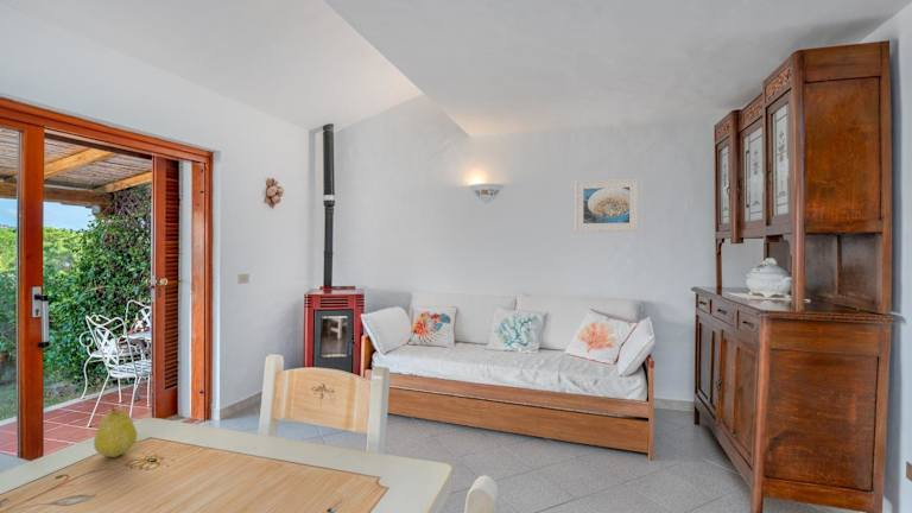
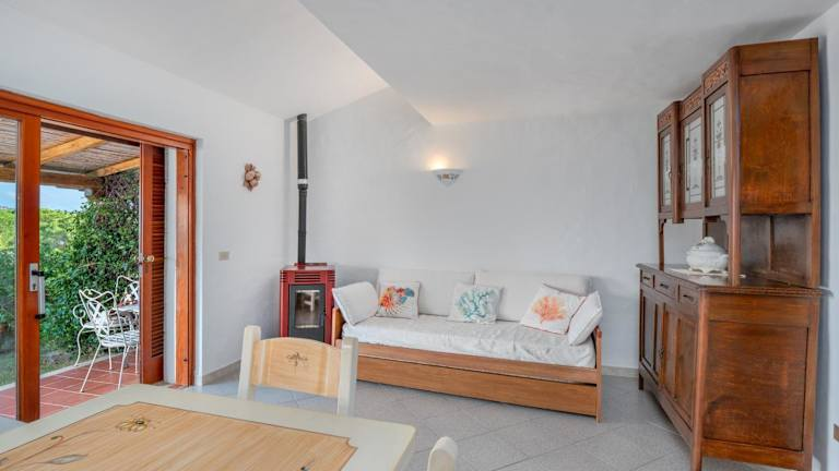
- fruit (116, 430)
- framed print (606, 205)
